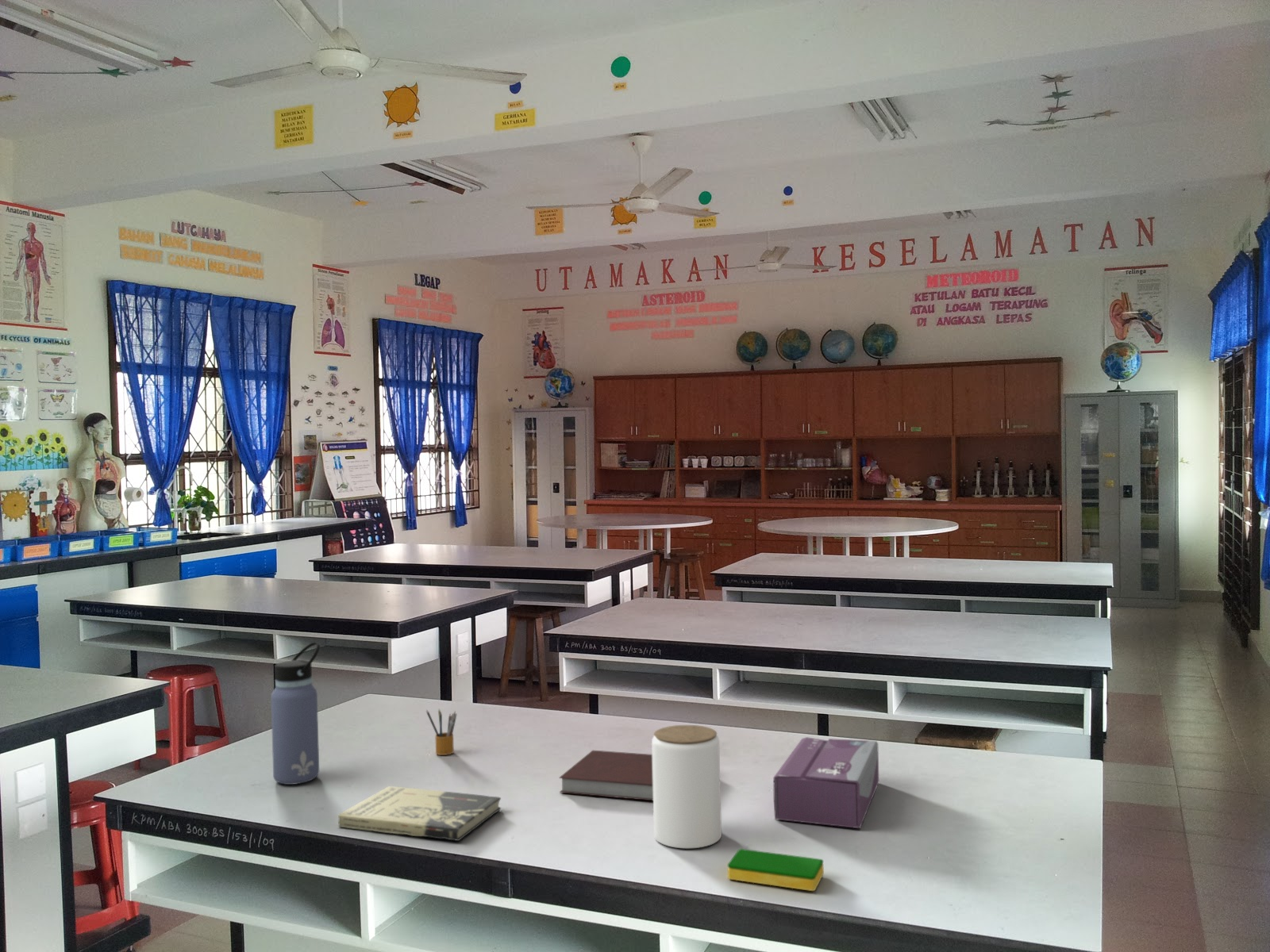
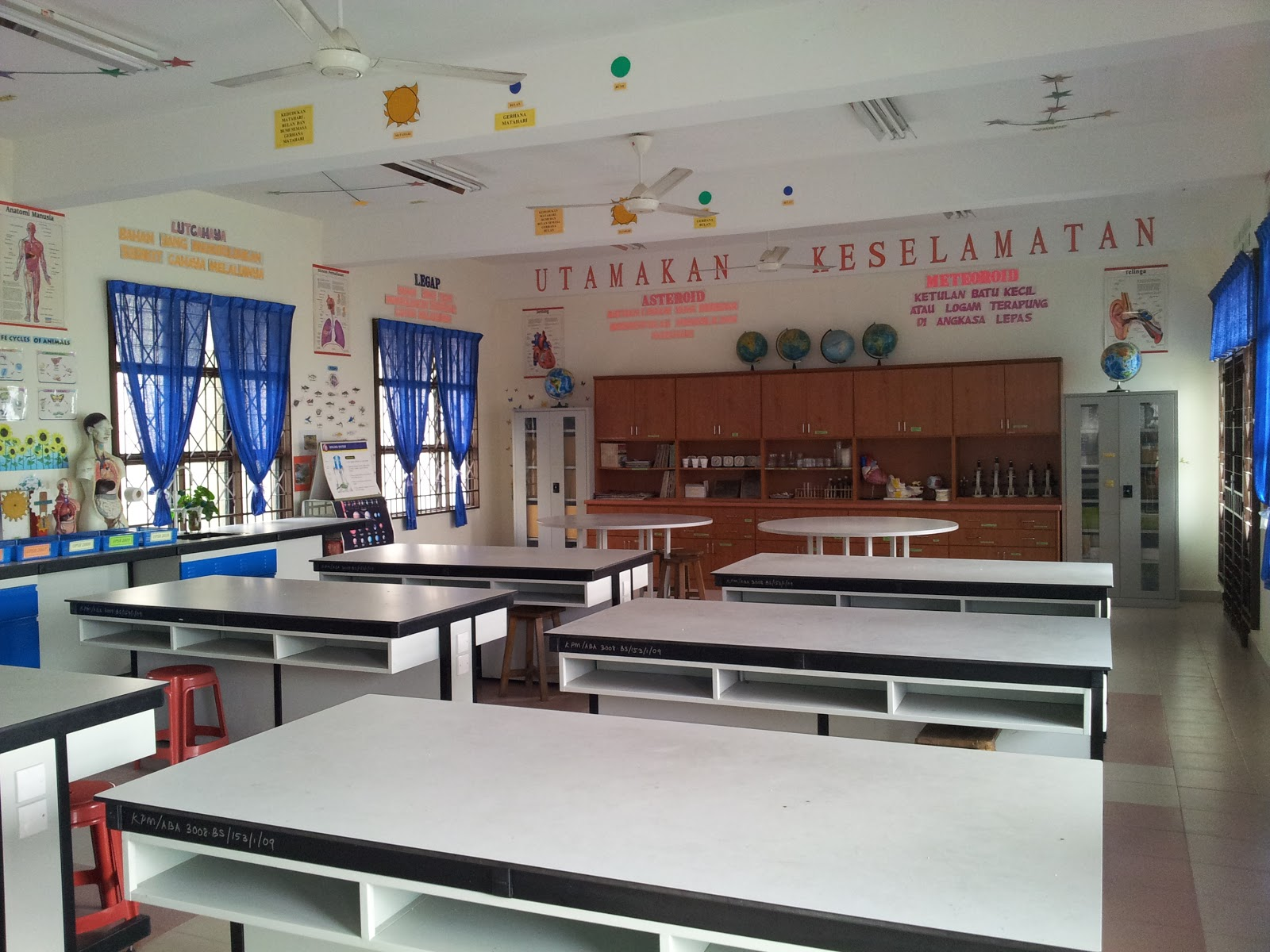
- tissue box (828, 777)
- jar (686, 784)
- notebook (634, 774)
- dish sponge (775, 869)
- book (421, 812)
- pencil box (441, 730)
- water bottle (296, 712)
